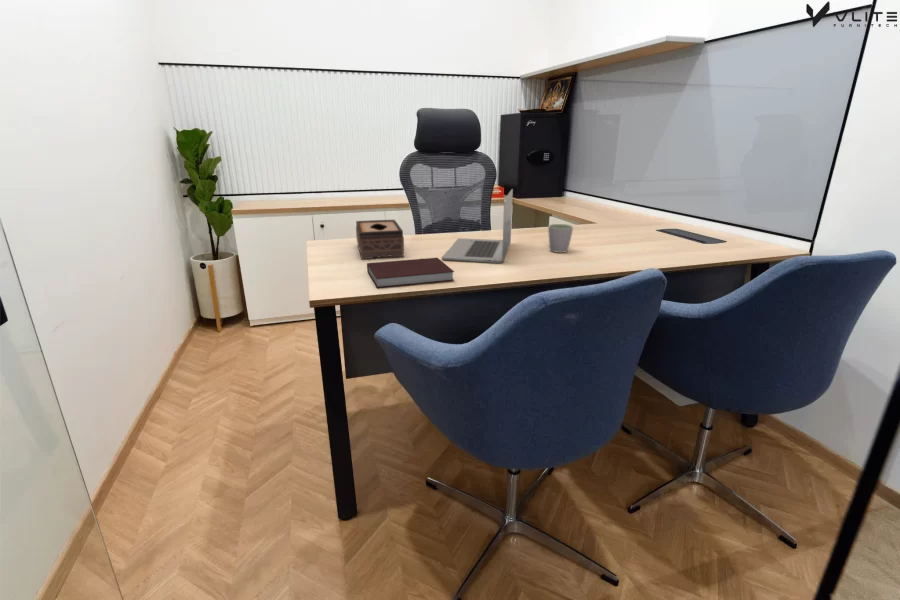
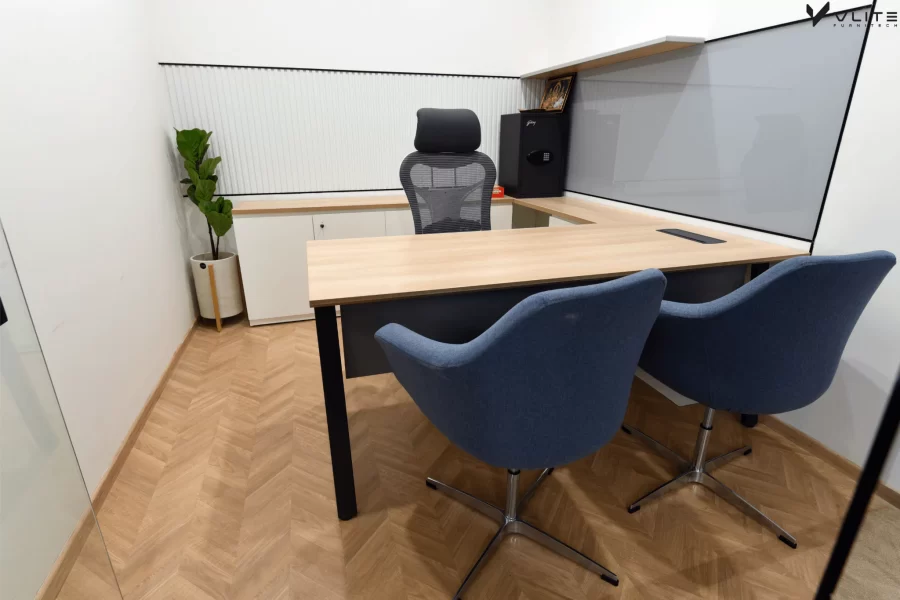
- mug (560, 237)
- laptop (479, 239)
- notebook (409, 271)
- tissue box (378, 238)
